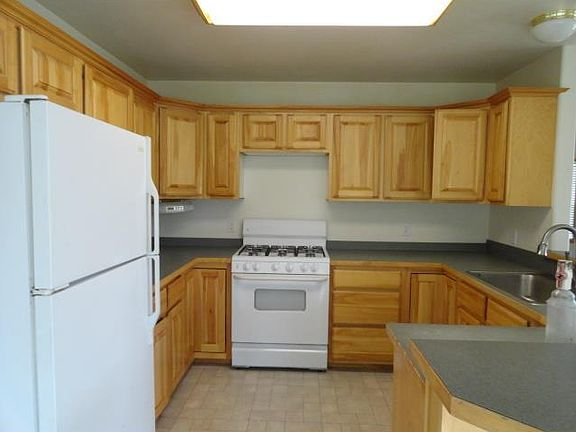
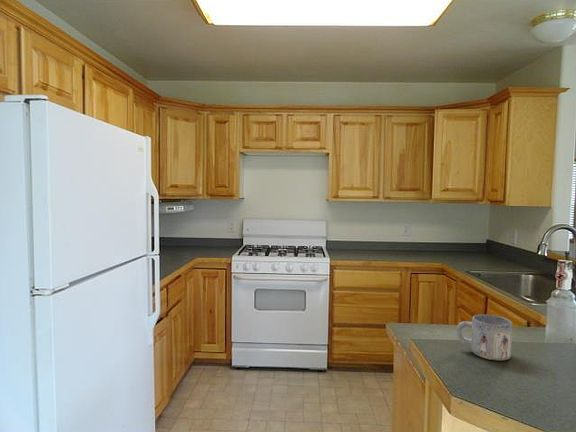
+ mug (483, 335)
